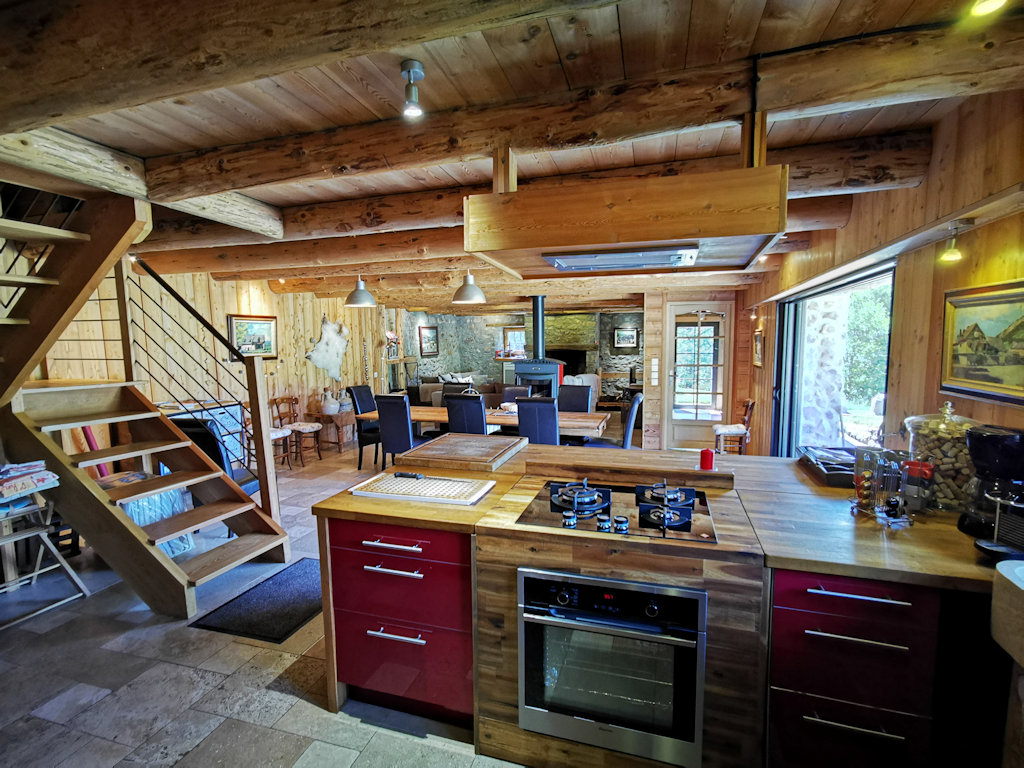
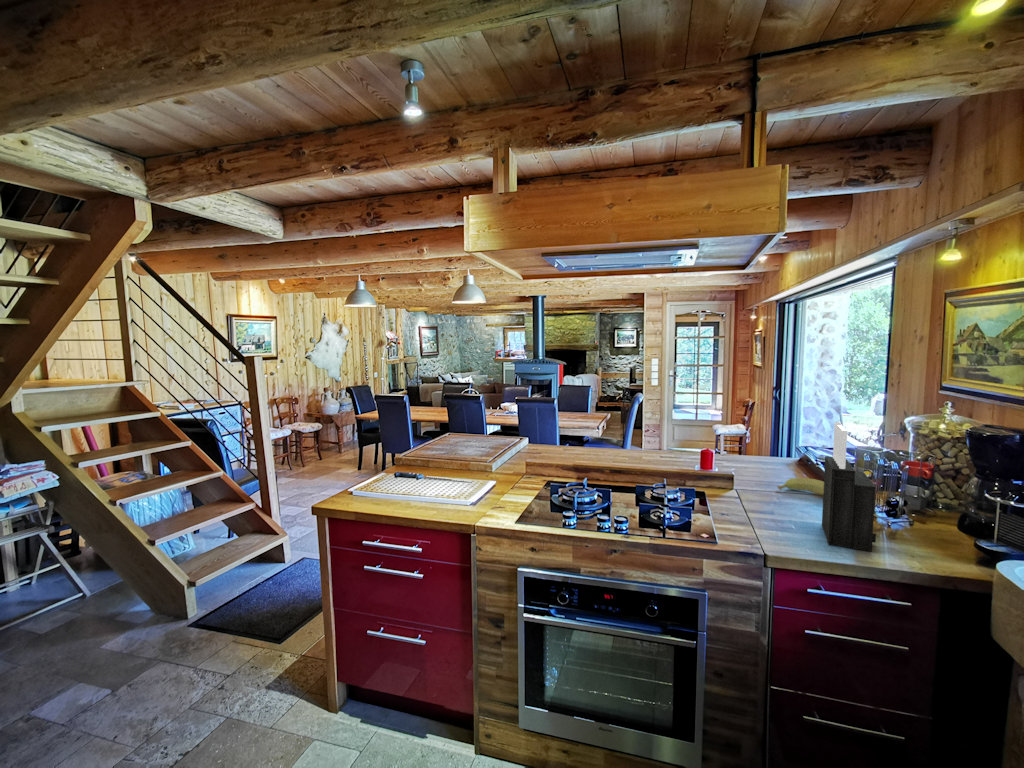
+ knife block (852, 483)
+ banana (806, 487)
